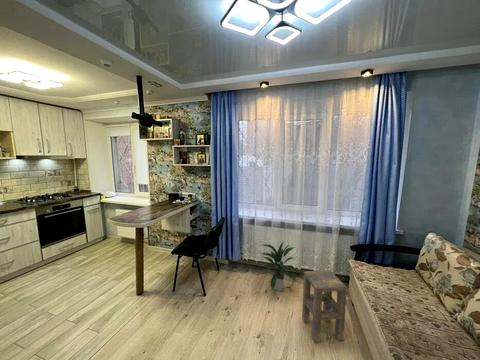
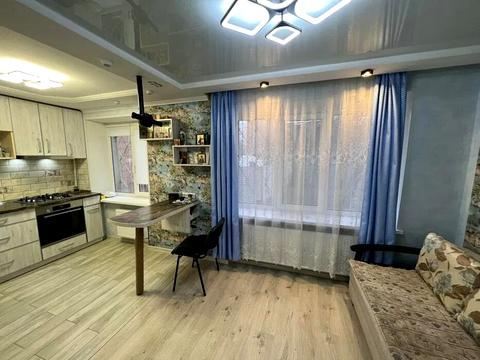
- side table (323, 304)
- indoor plant (277, 265)
